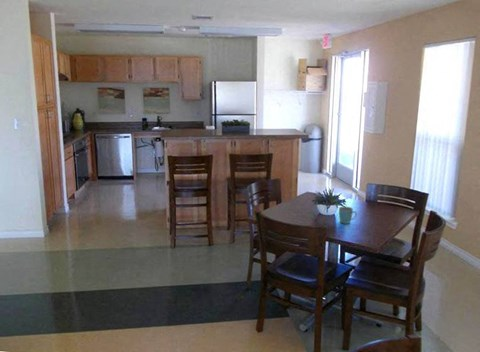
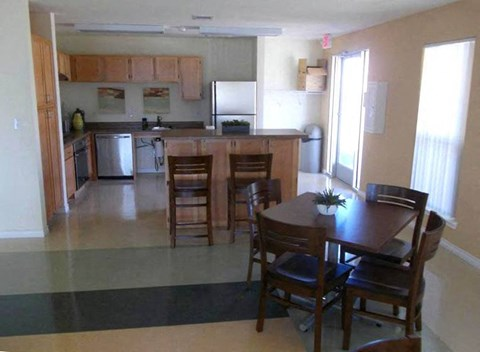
- mug (347, 215)
